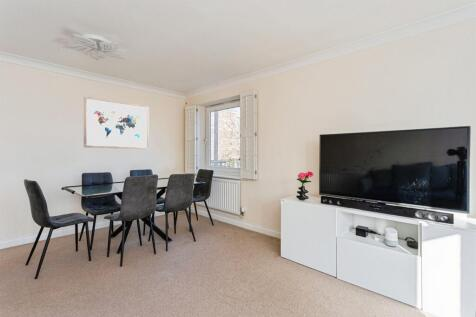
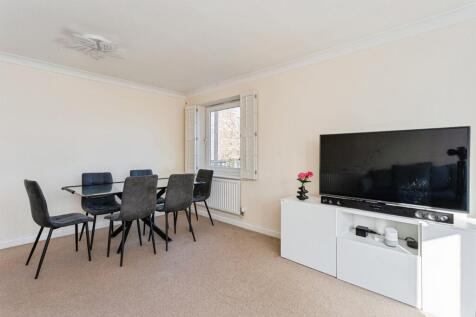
- wall art (119, 125)
